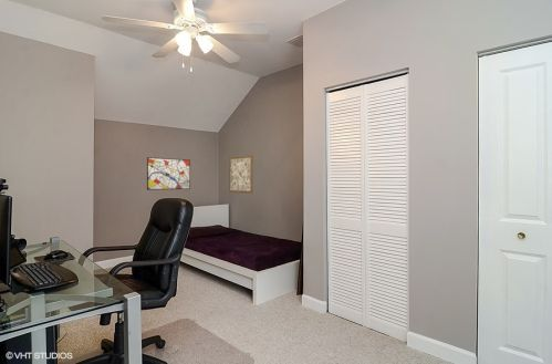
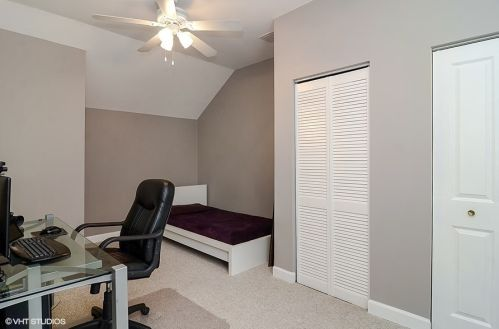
- wall art (241, 173)
- wall art (169, 174)
